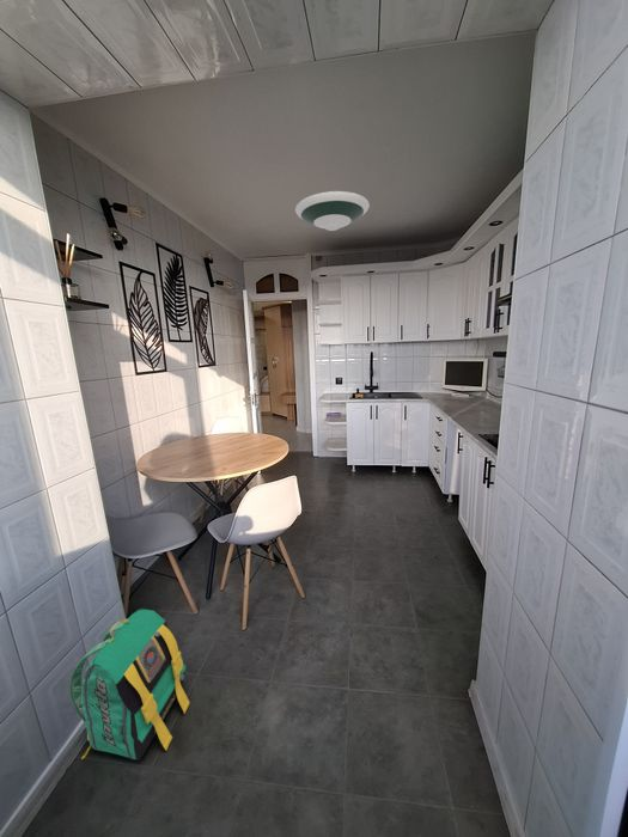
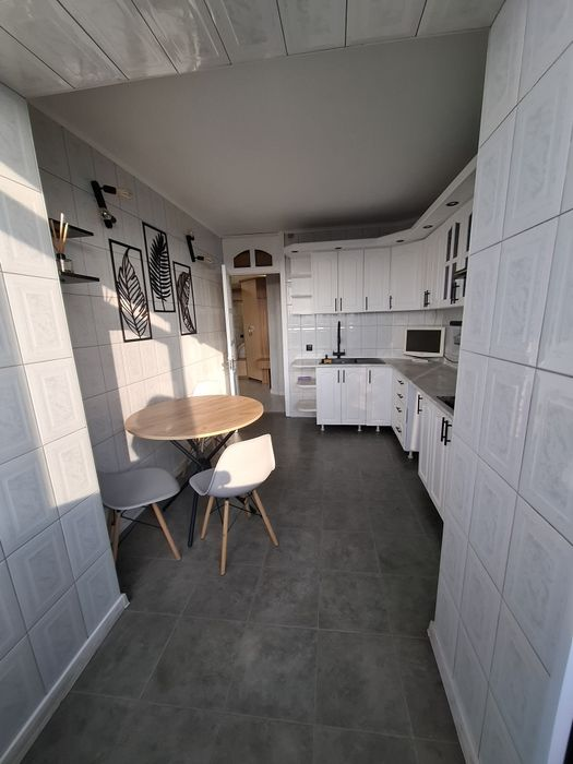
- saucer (331, 218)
- backpack (132, 673)
